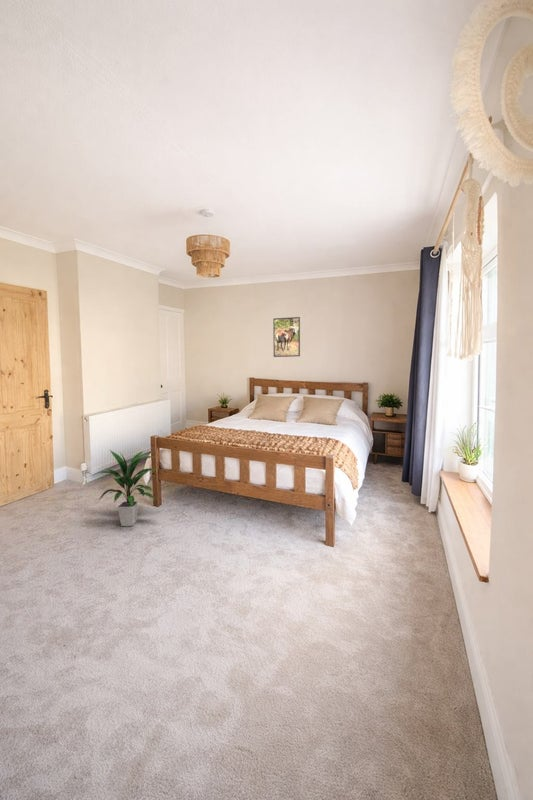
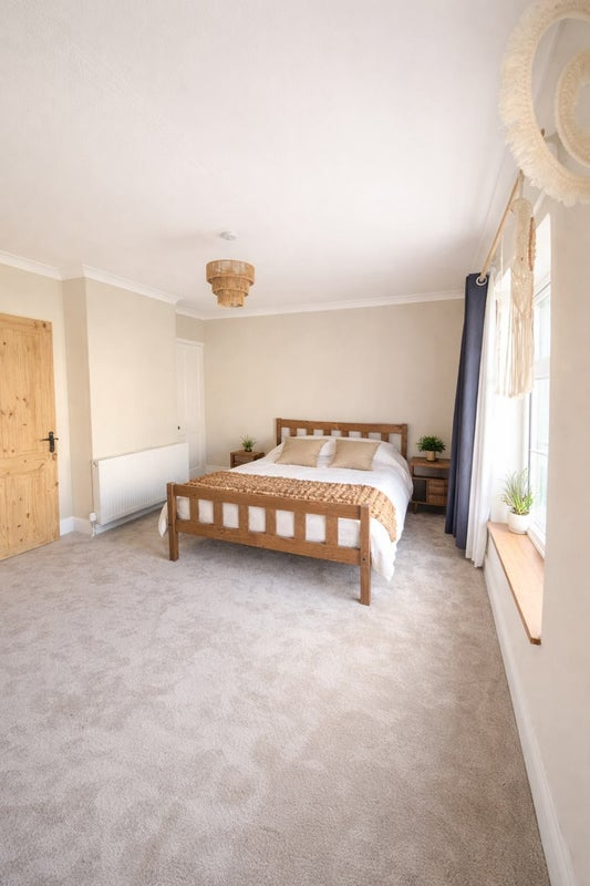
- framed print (286, 337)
- indoor plant (129, 485)
